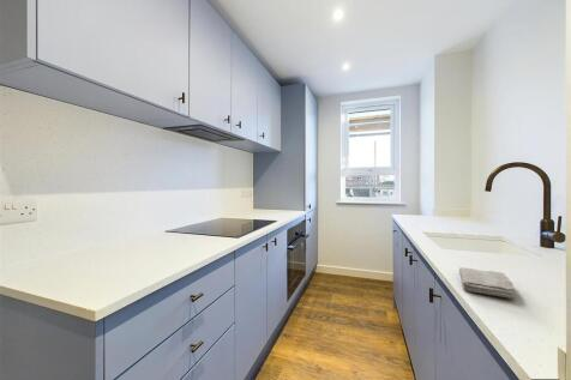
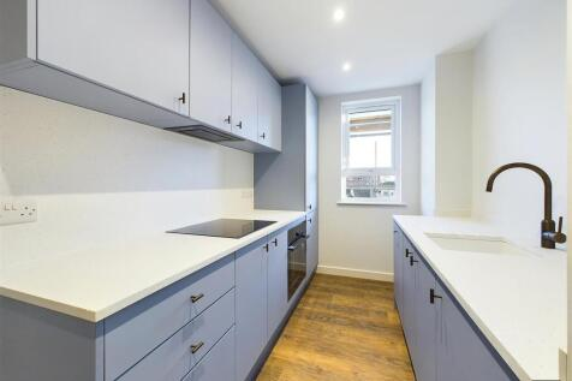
- washcloth (483, 279)
